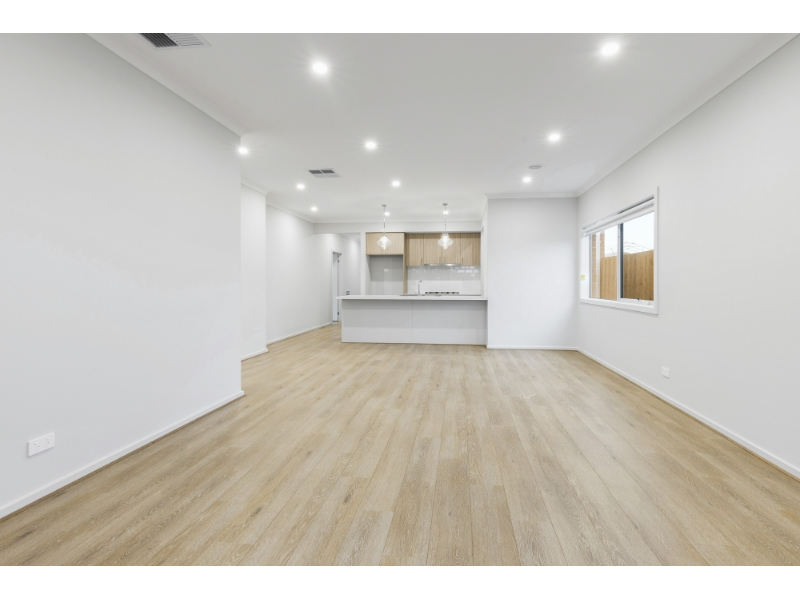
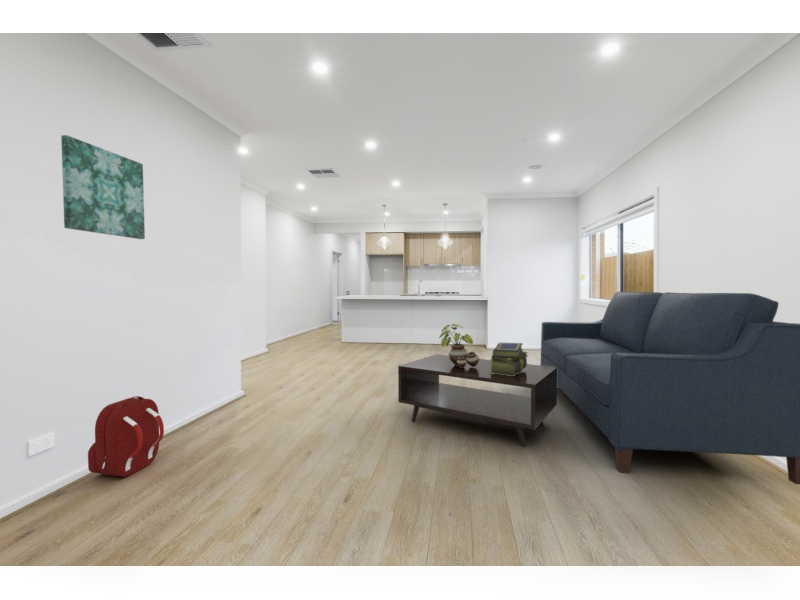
+ potted plant (457, 344)
+ wall art (107, 192)
+ backpack (129, 433)
+ sofa (630, 354)
+ coffee table (476, 394)
+ stack of books (508, 358)
